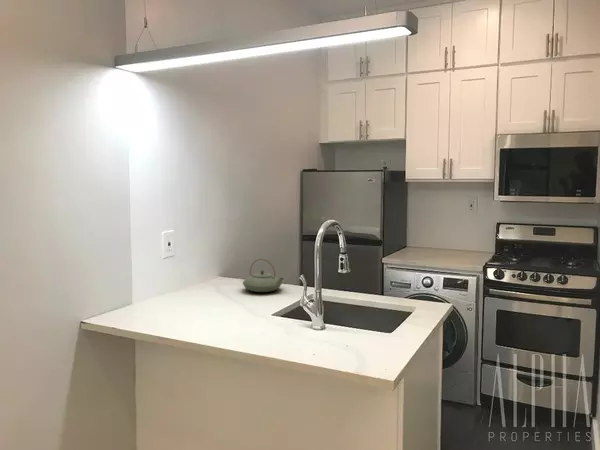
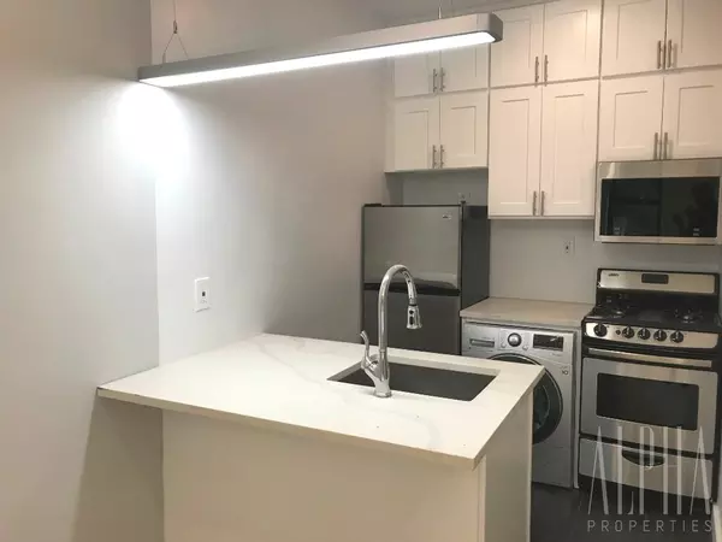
- teapot (264, 274)
